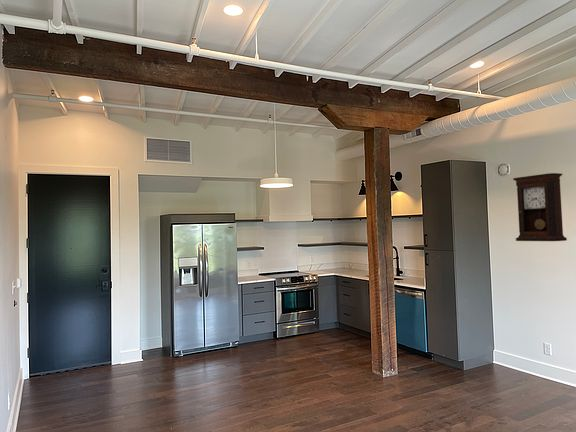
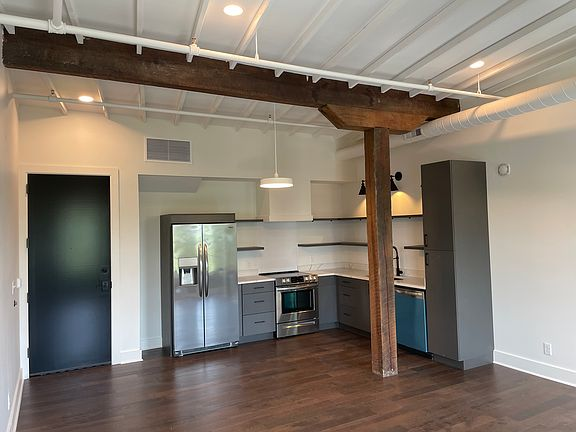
- pendulum clock (537, 208)
